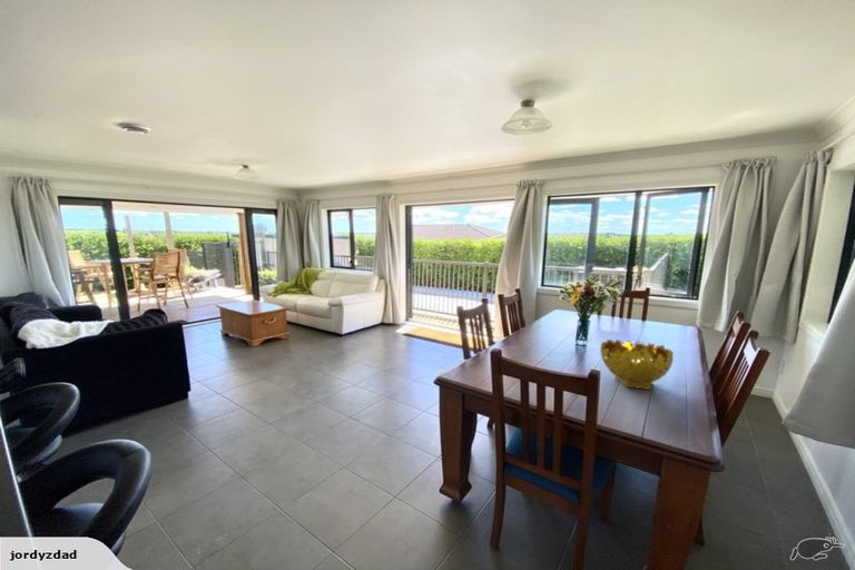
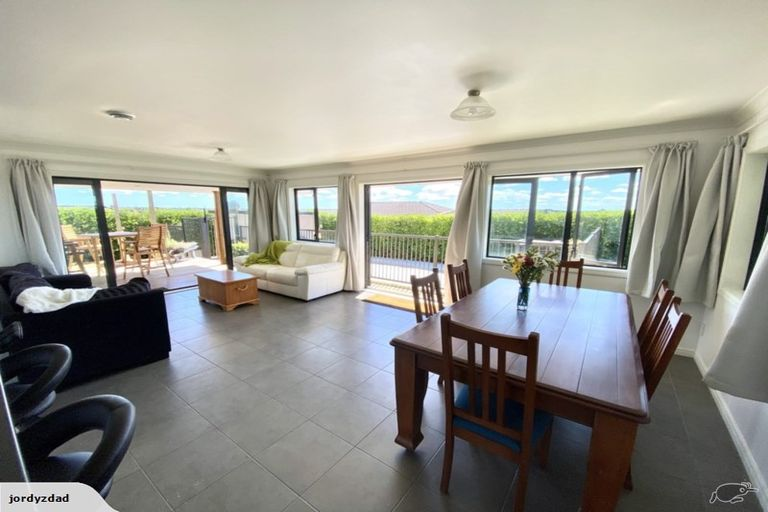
- decorative bowl (633, 363)
